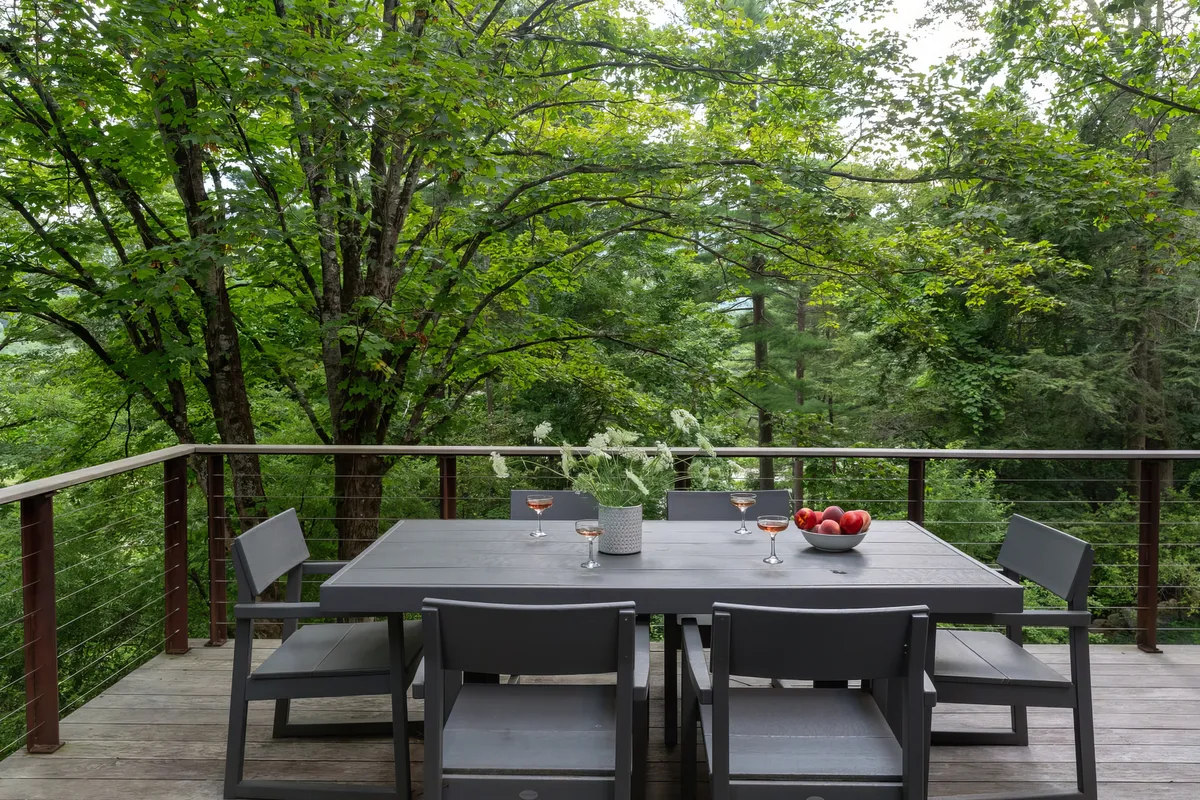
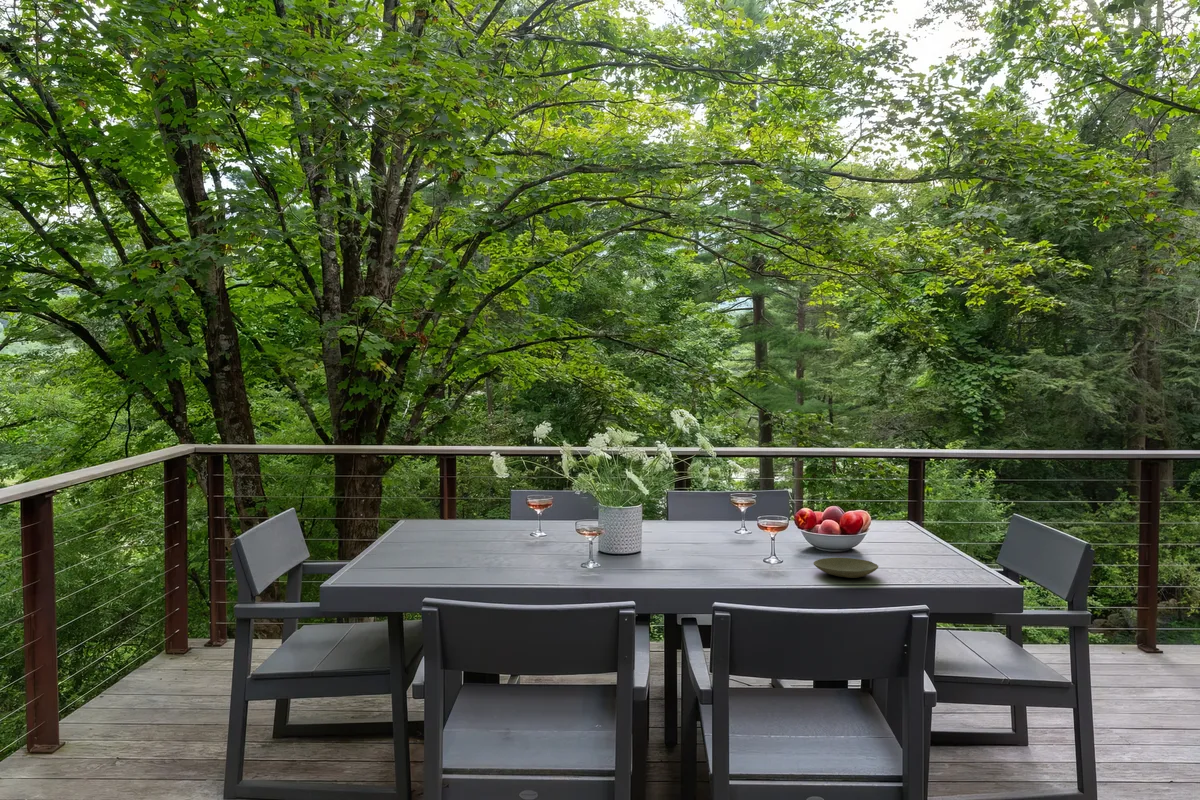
+ plate (845, 568)
